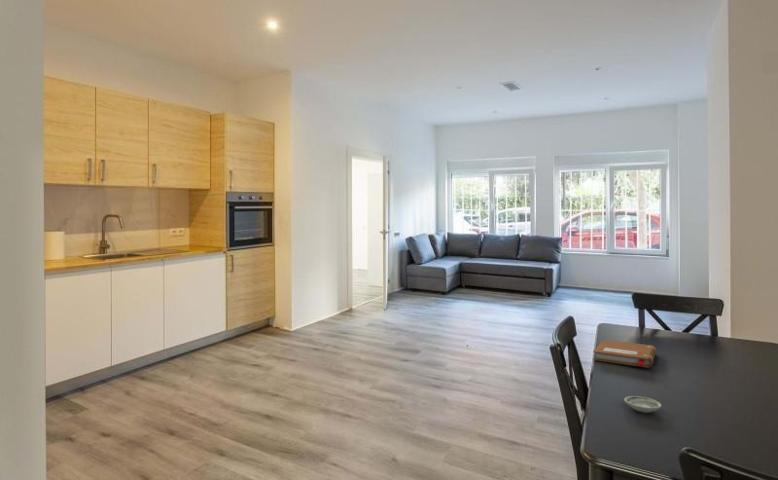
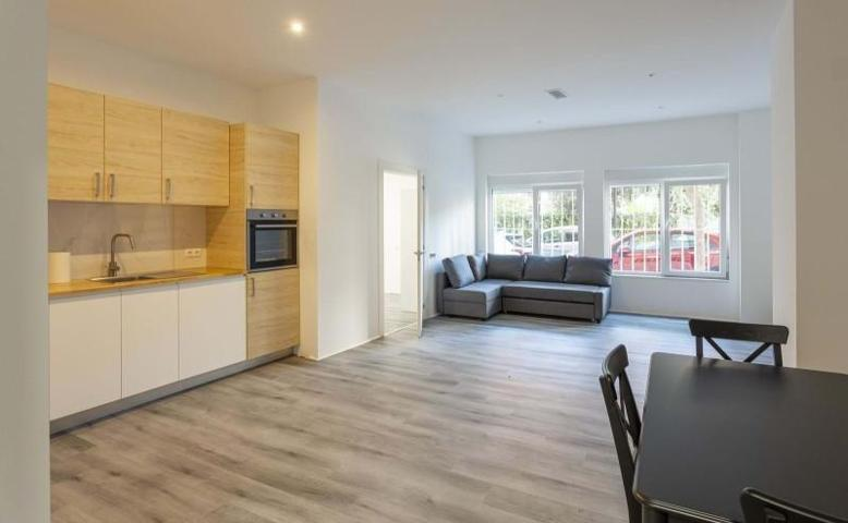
- notebook (625, 353)
- saucer (642, 405)
